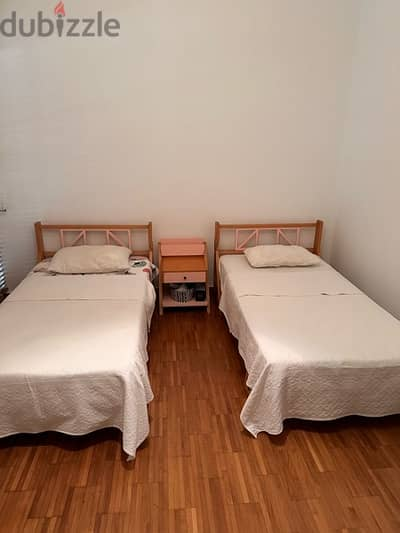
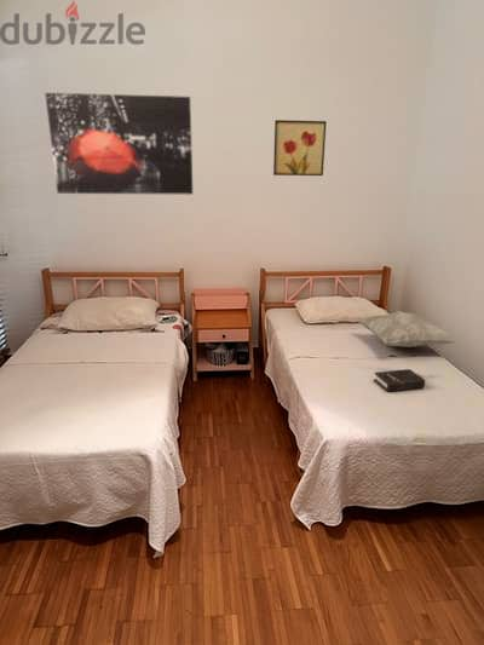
+ wall art (299, 148)
+ decorative pillow (404, 329)
+ wall art (122, 145)
+ hardback book (398, 380)
